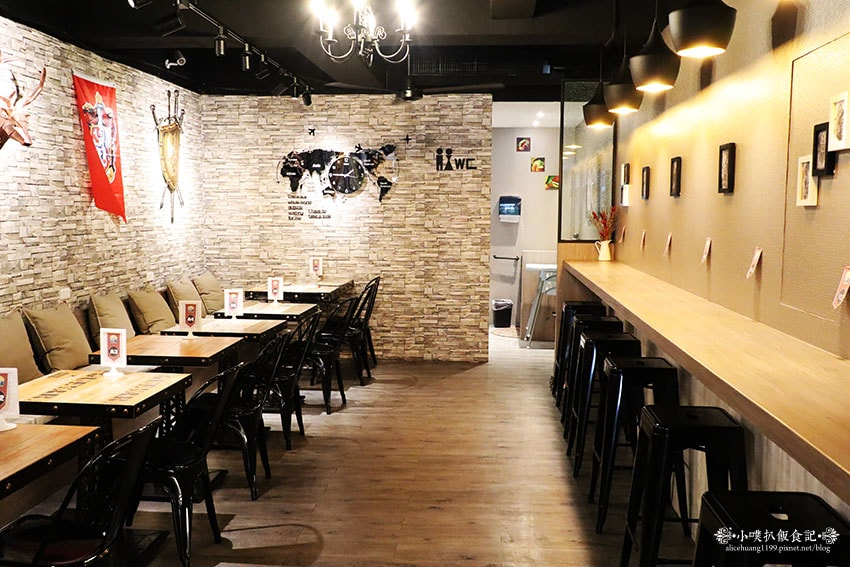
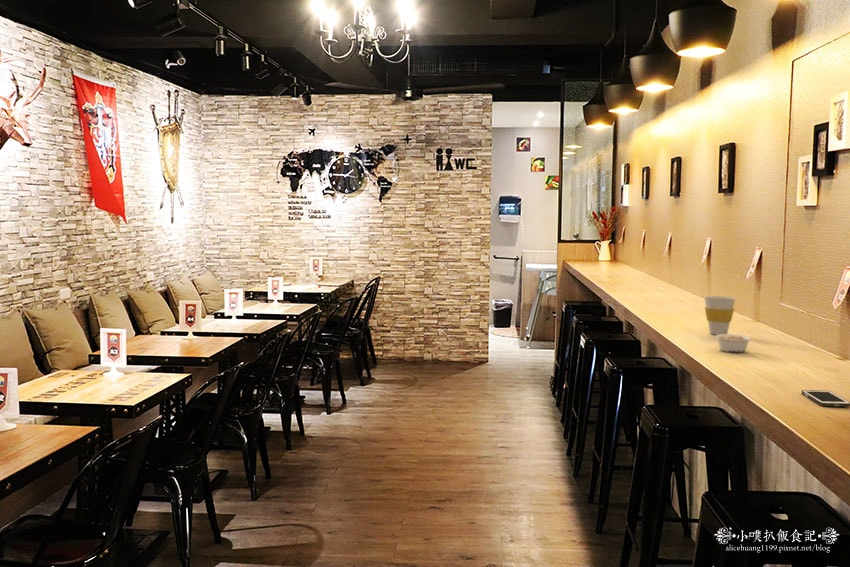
+ cell phone (825, 398)
+ legume (732, 342)
+ cup (719, 315)
